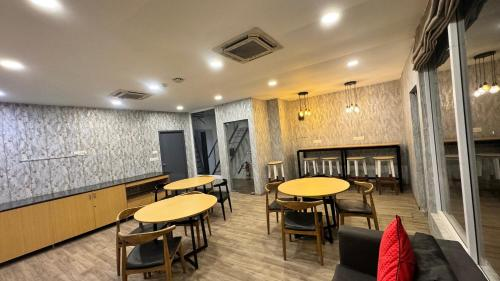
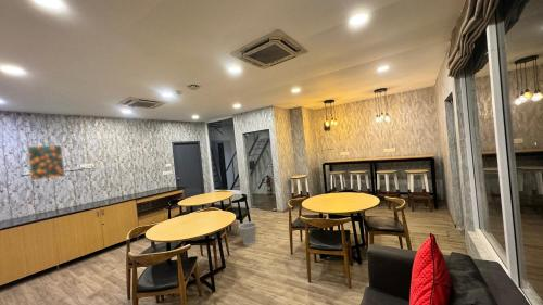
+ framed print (47, 162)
+ wastebasket (248, 233)
